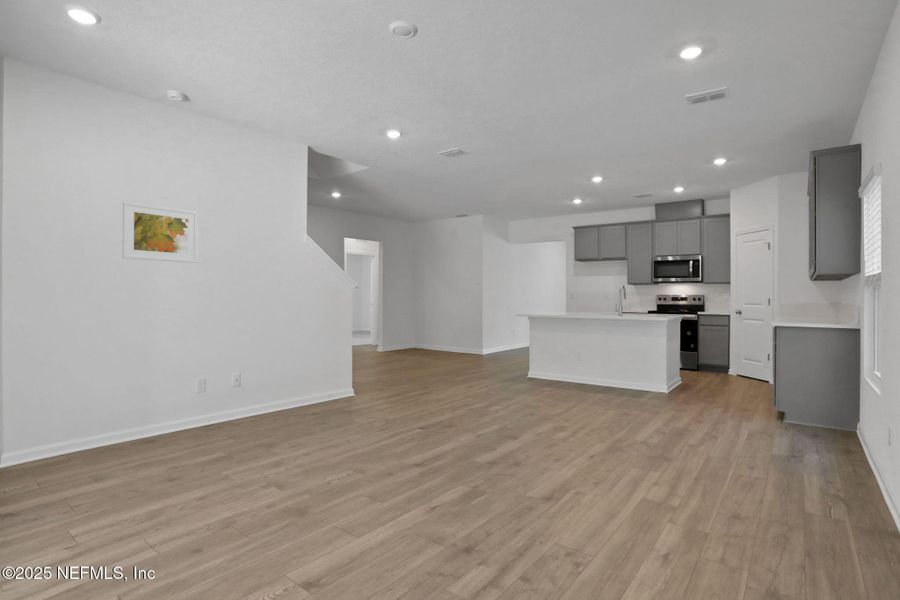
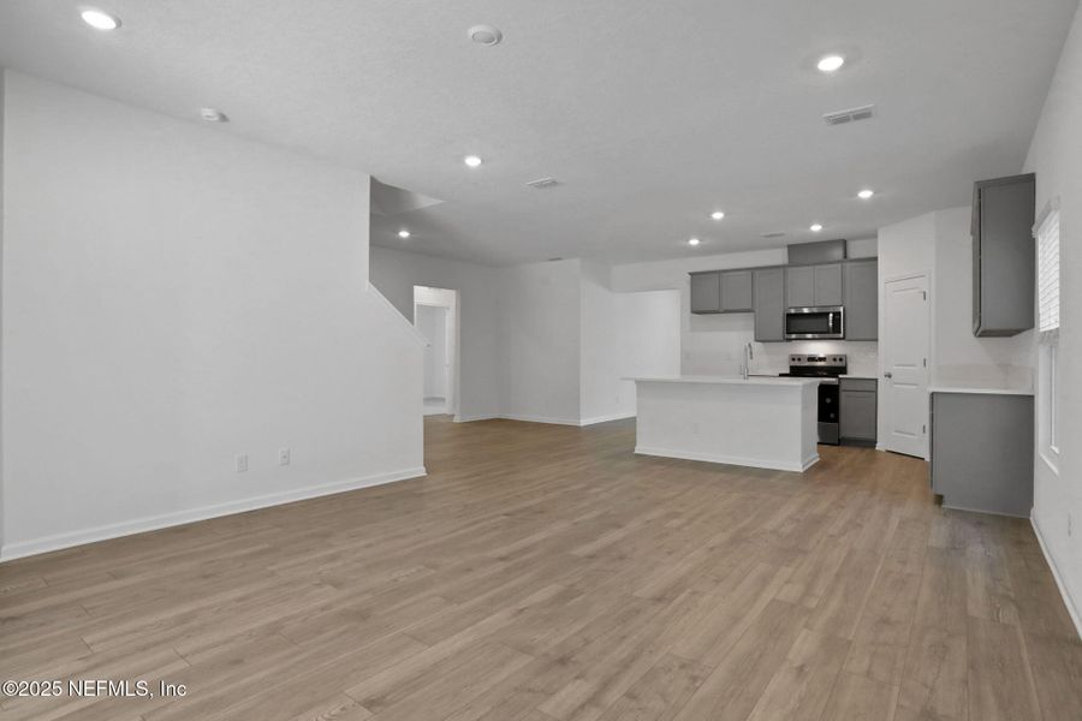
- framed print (162, 233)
